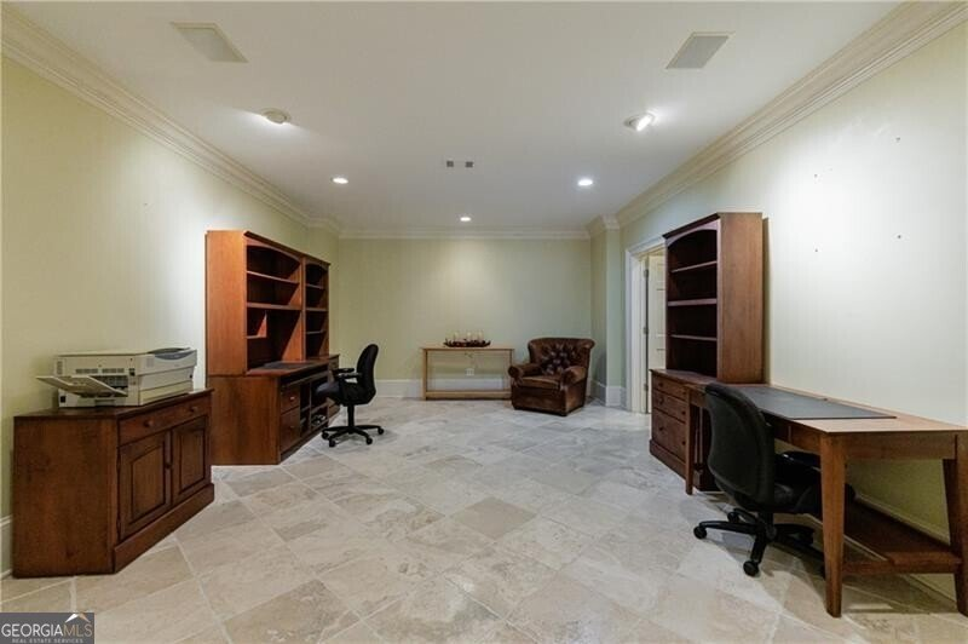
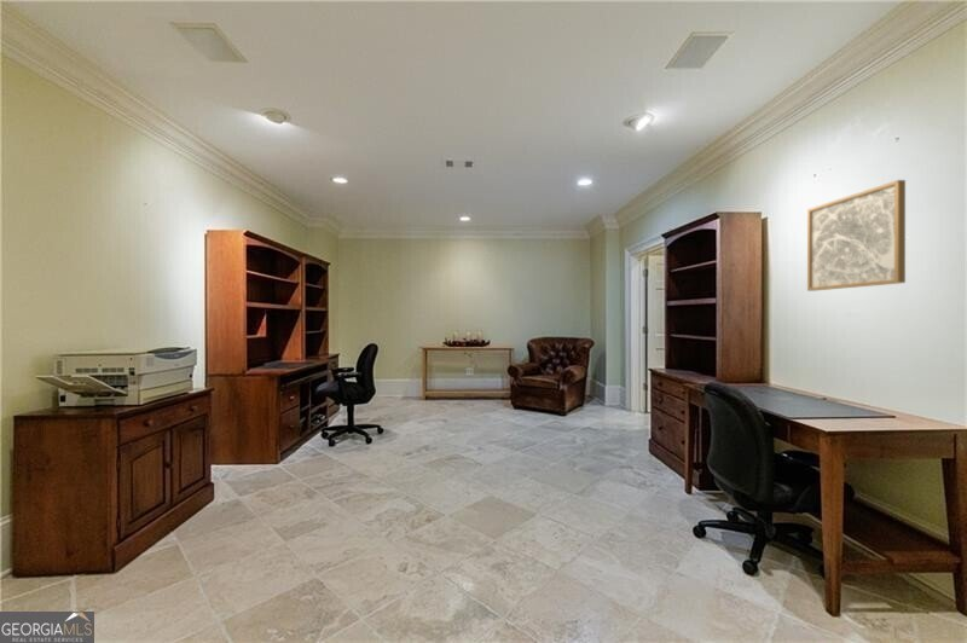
+ wall art (850, 242)
